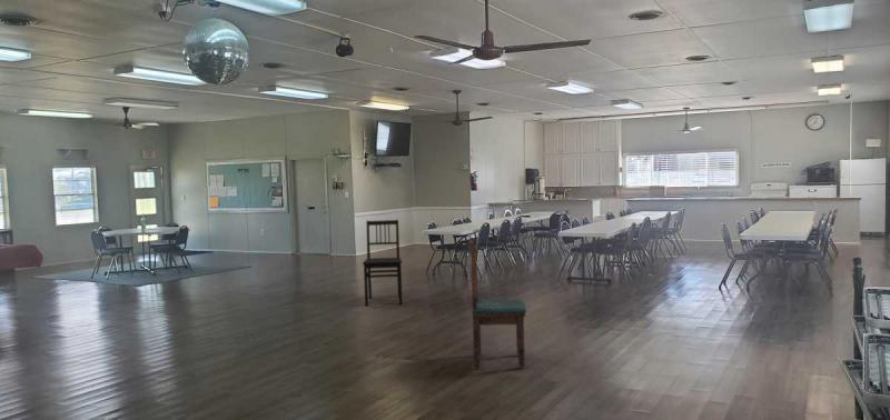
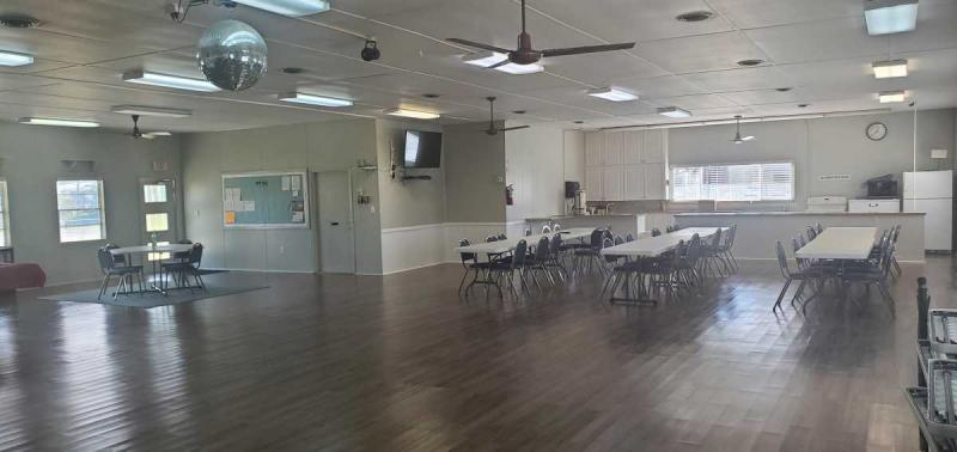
- dining chair (383, 261)
- dining chair (497, 300)
